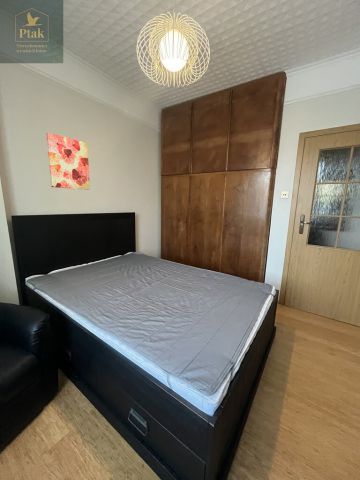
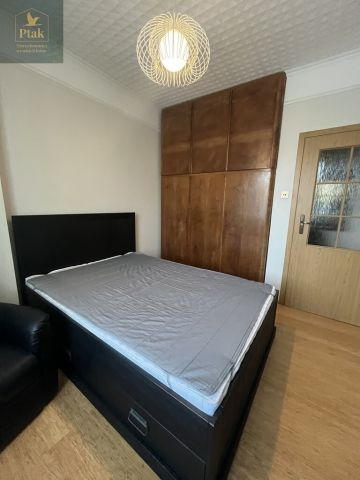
- wall art (70, 163)
